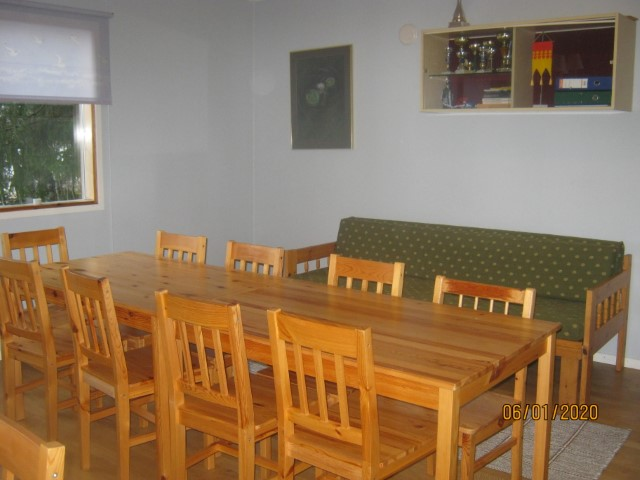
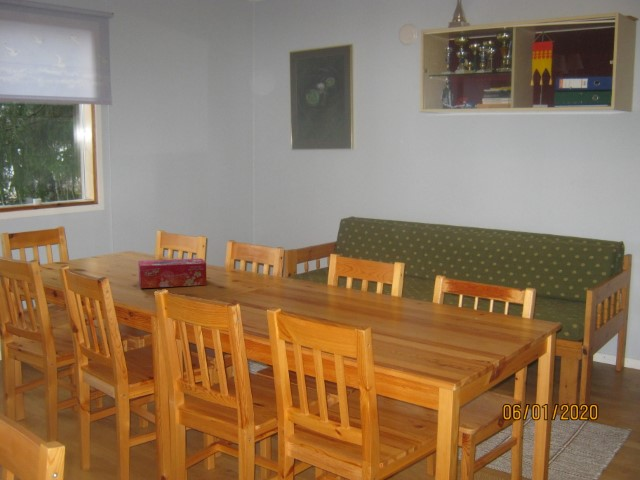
+ tissue box (172, 272)
